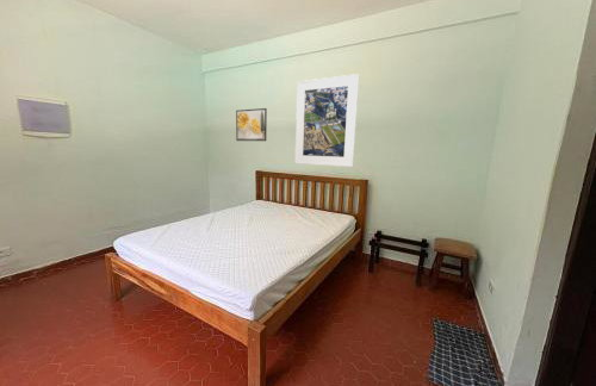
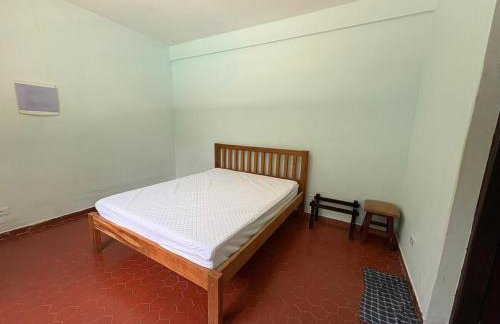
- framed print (250, 125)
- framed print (324, 123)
